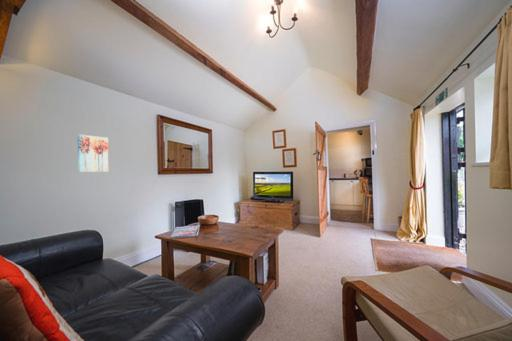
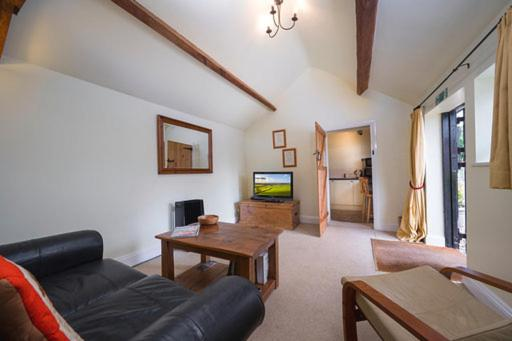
- wall art (93, 154)
